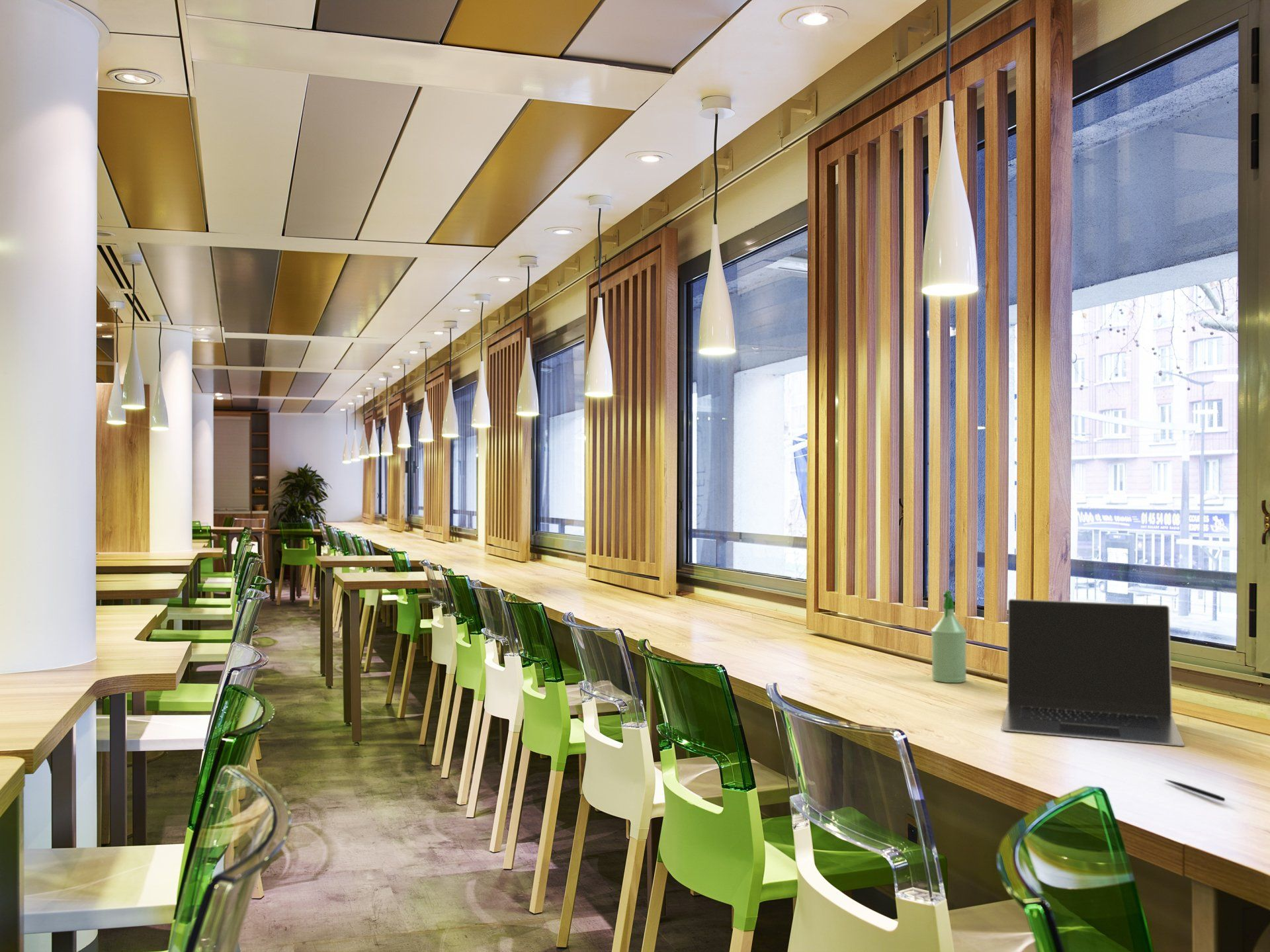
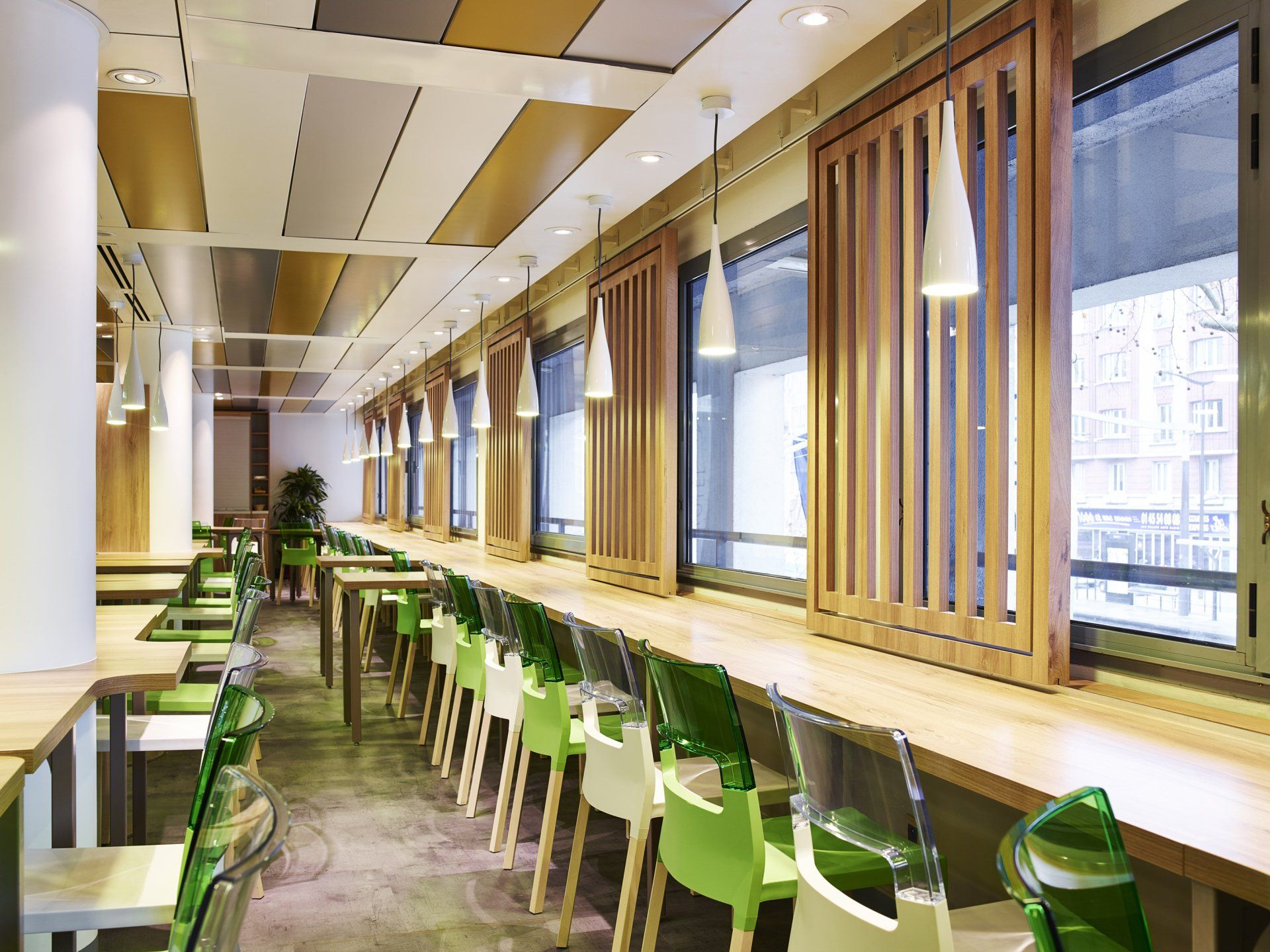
- spray bottle (949, 634)
- laptop (1088, 666)
- pen (1193, 788)
